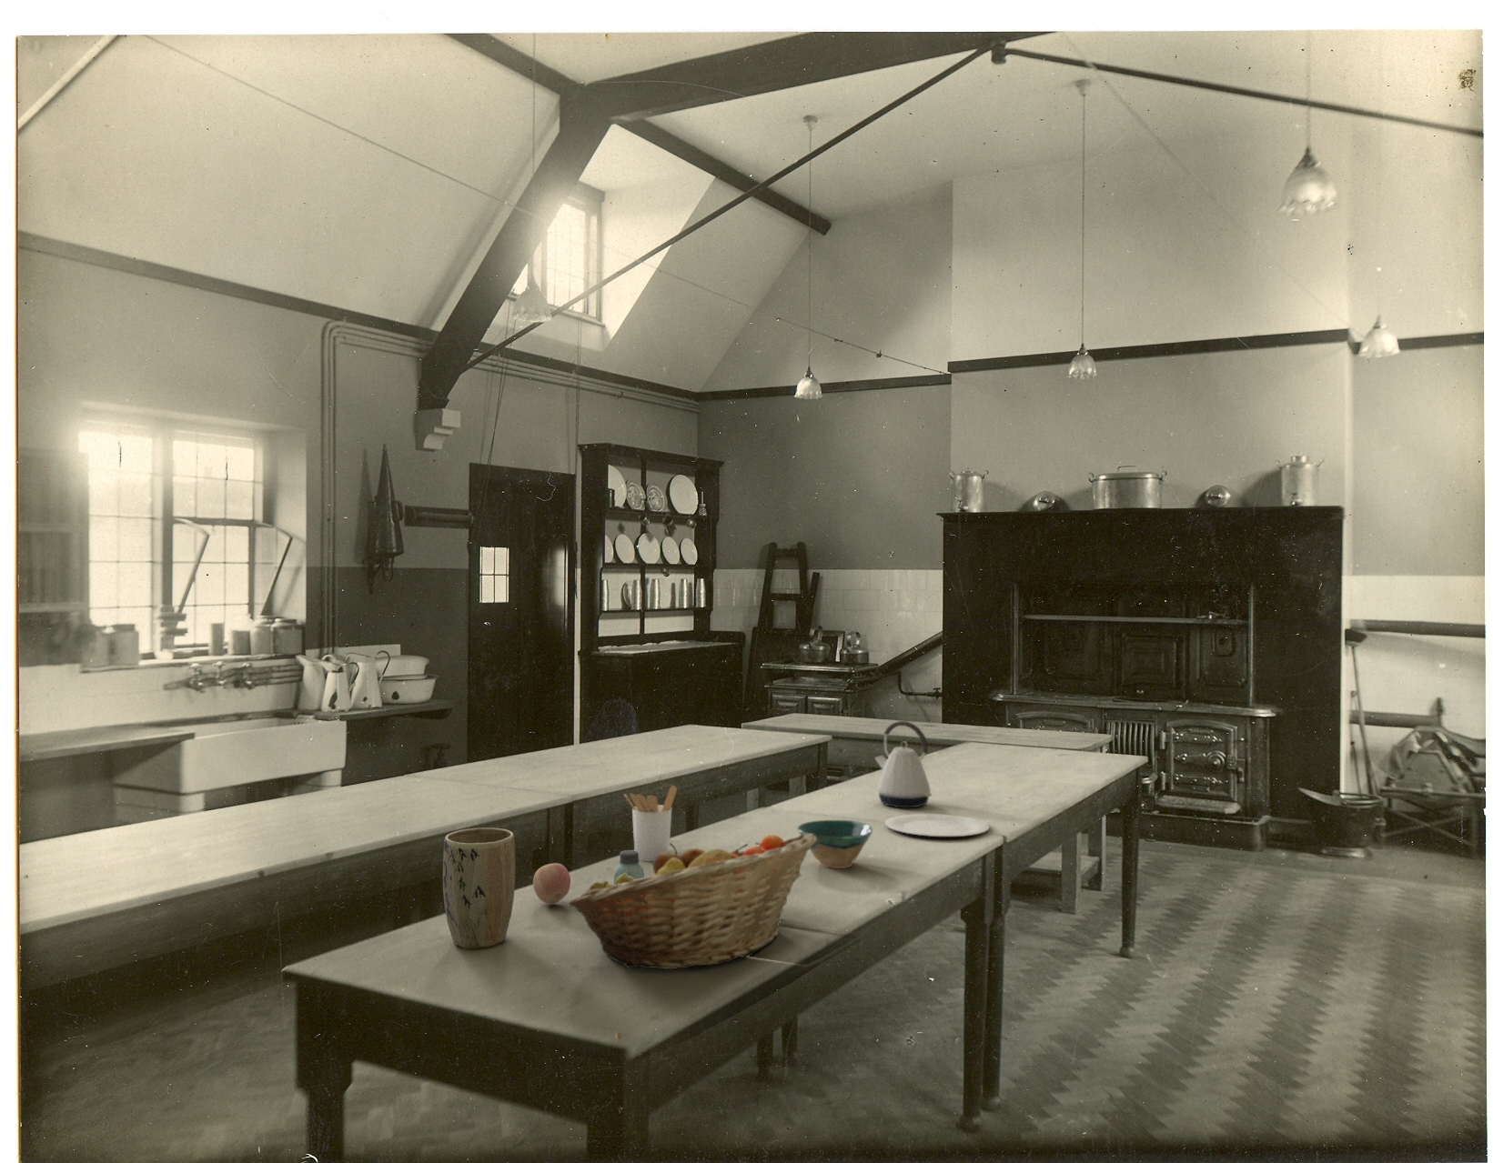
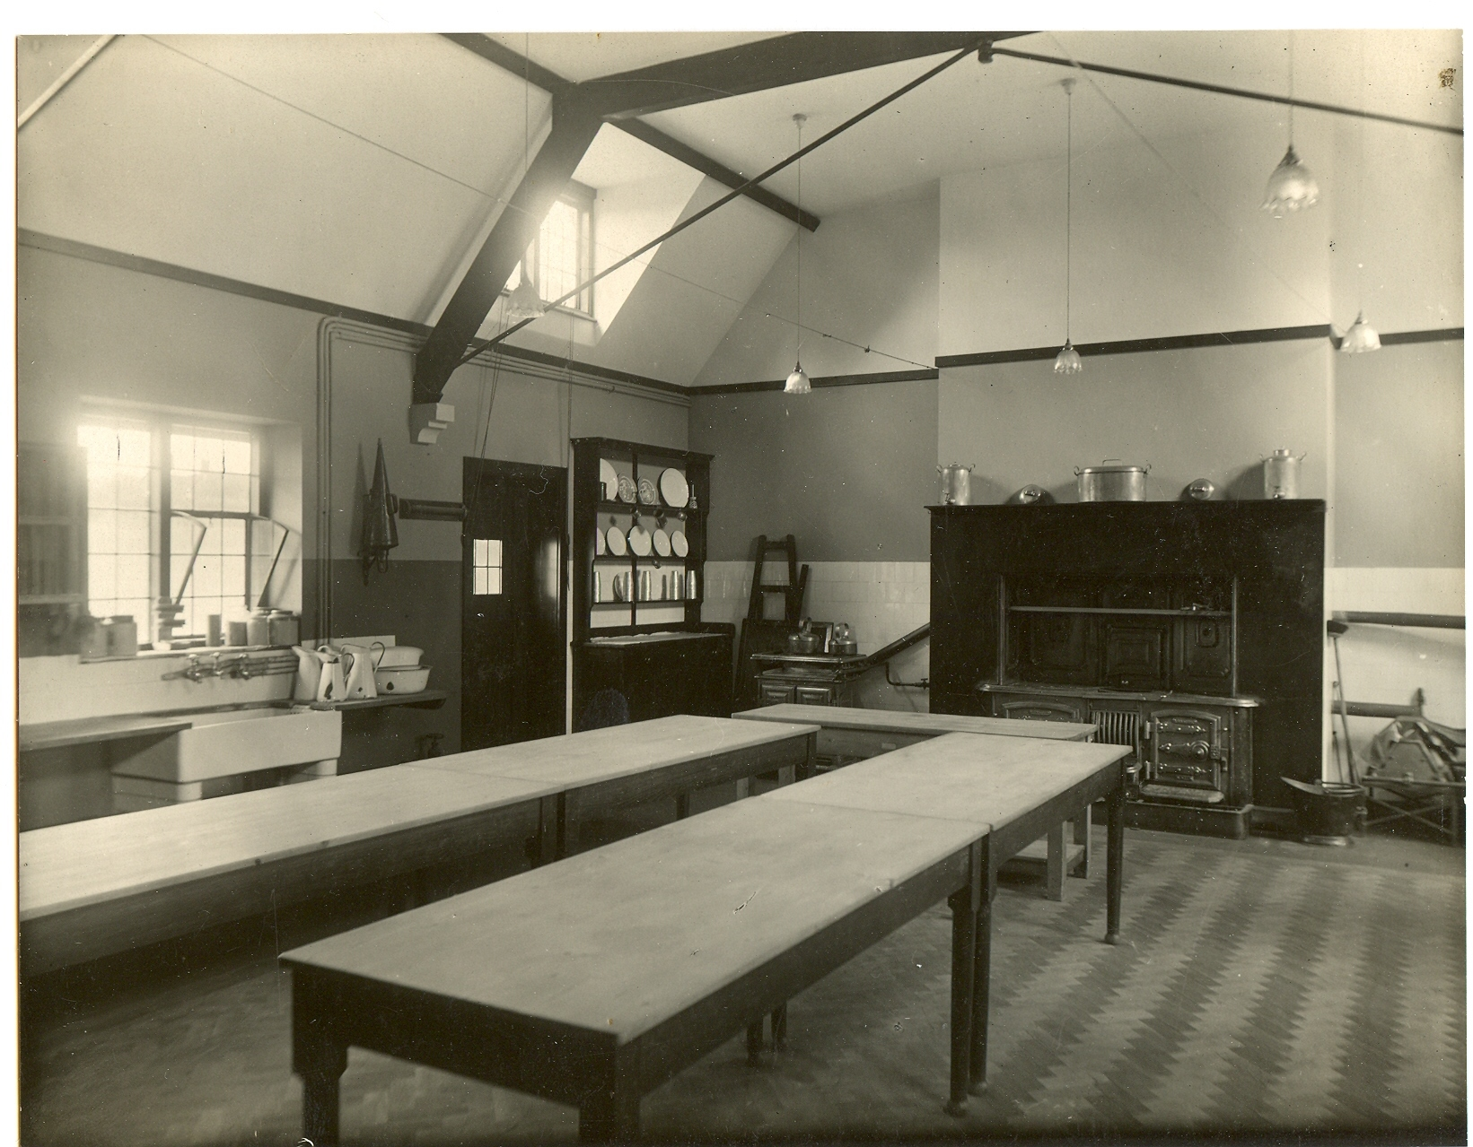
- utensil holder (648, 823)
- plate (937, 826)
- bowl (834, 846)
- saltshaker (629, 876)
- kettle (902, 762)
- apple (551, 883)
- plant pot (479, 888)
- fruit basket (698, 888)
